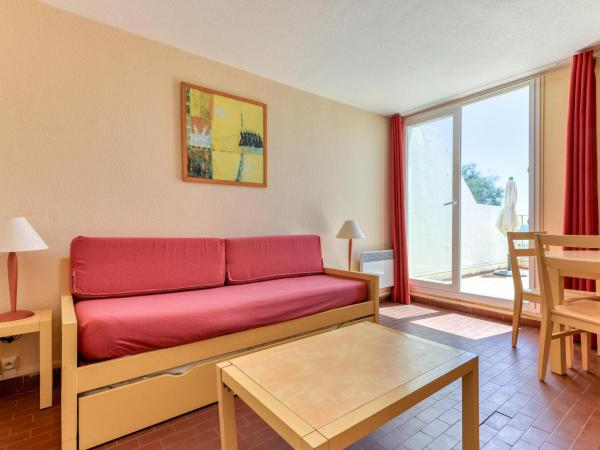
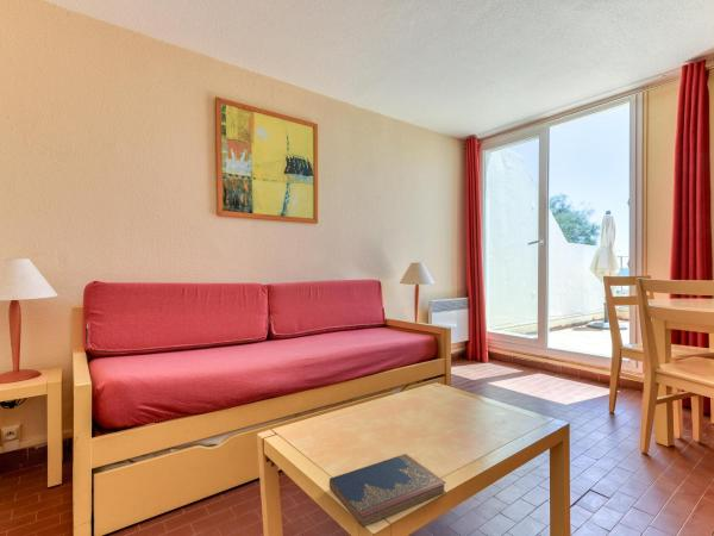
+ hardcover book (387, 485)
